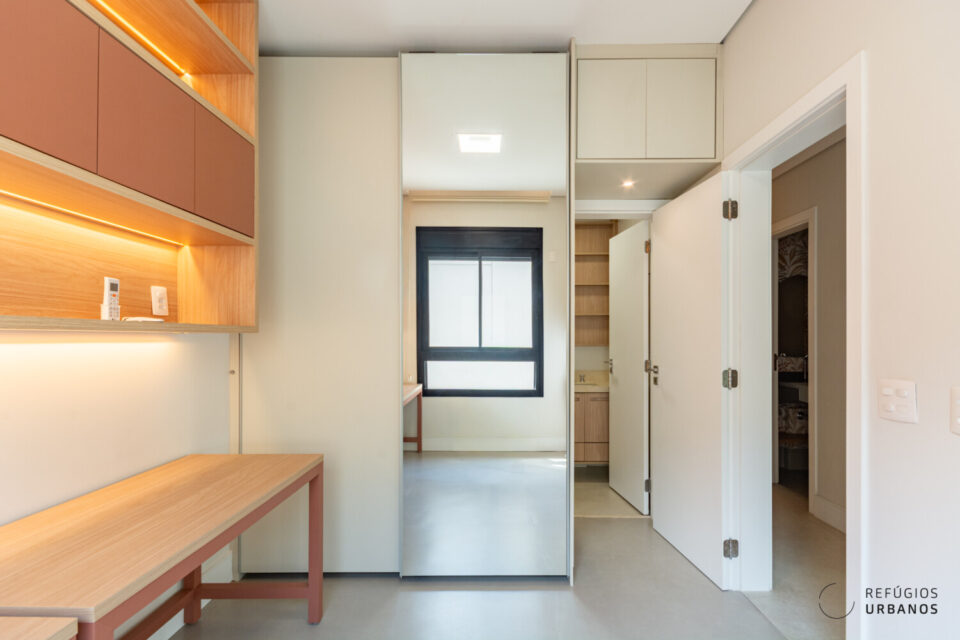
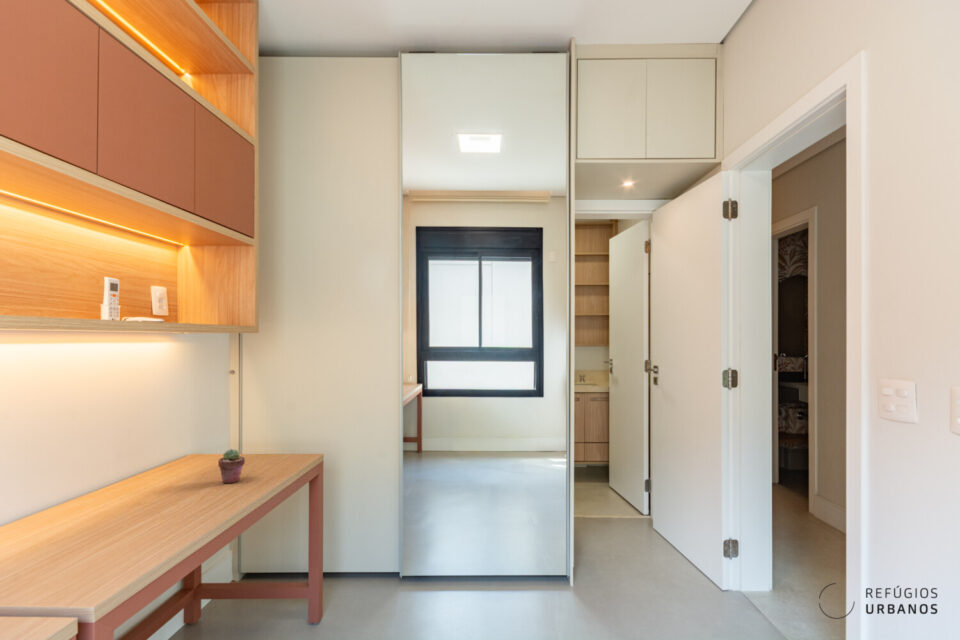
+ potted succulent (231, 465)
